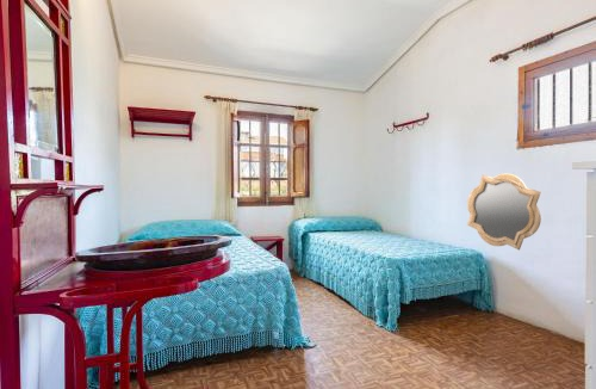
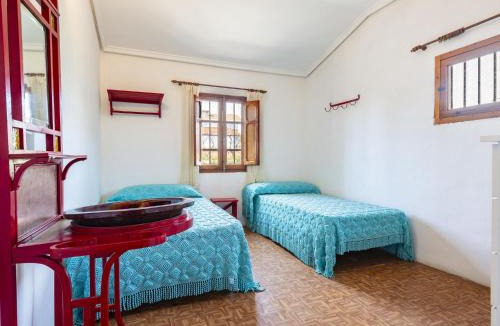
- mirror (499, 210)
